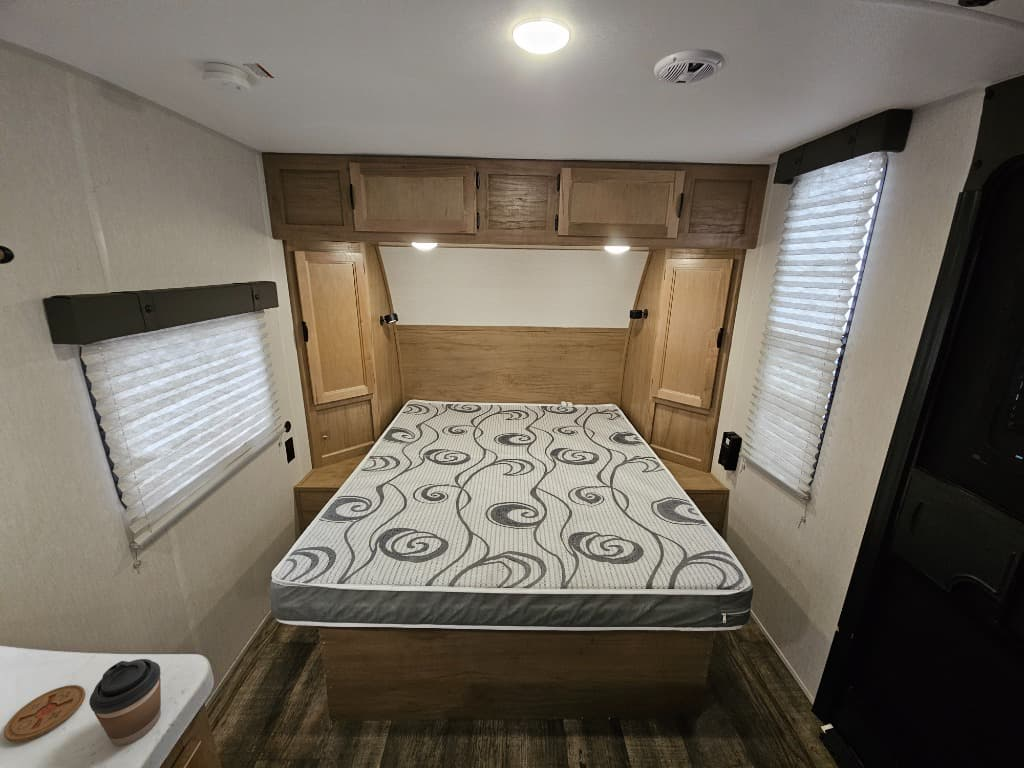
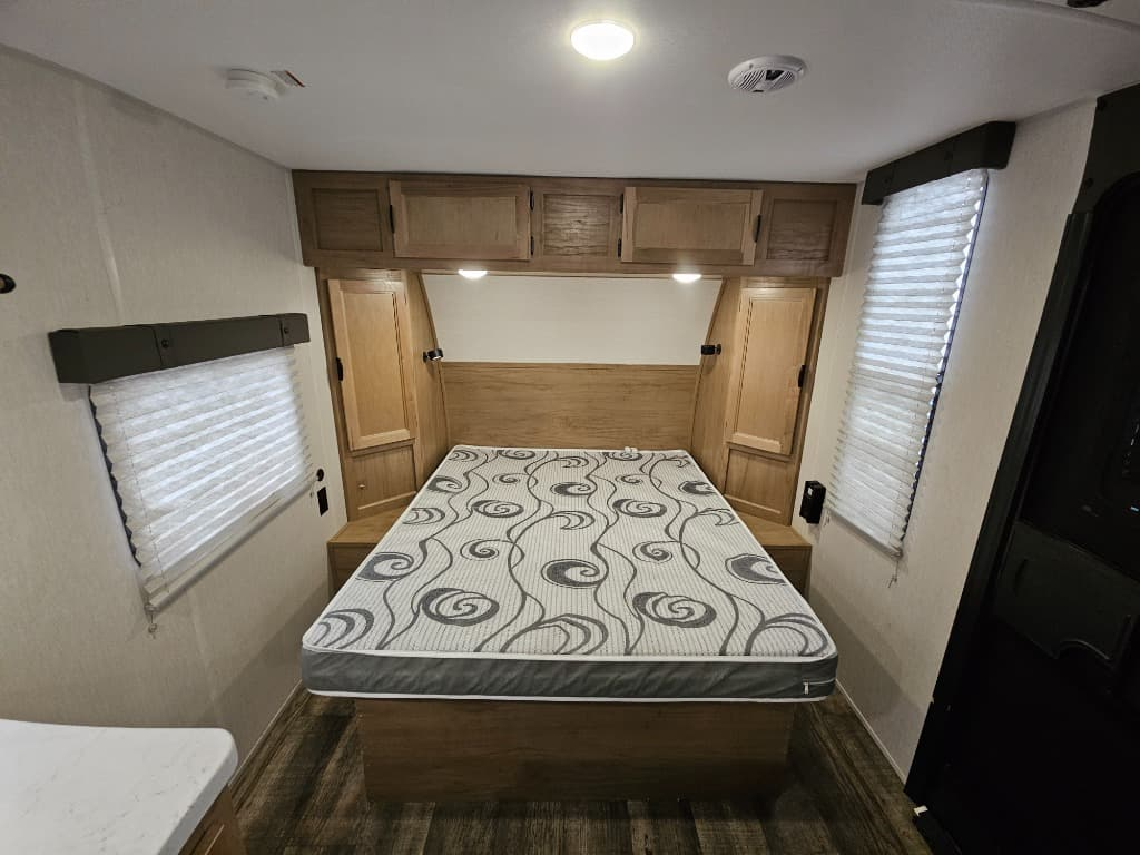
- coffee cup (129, 698)
- coaster (46, 711)
